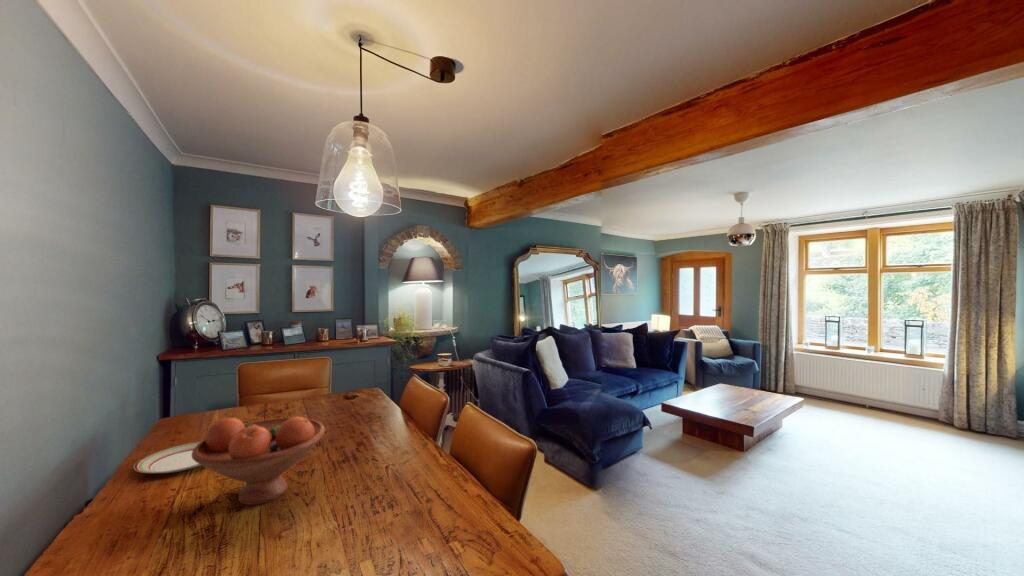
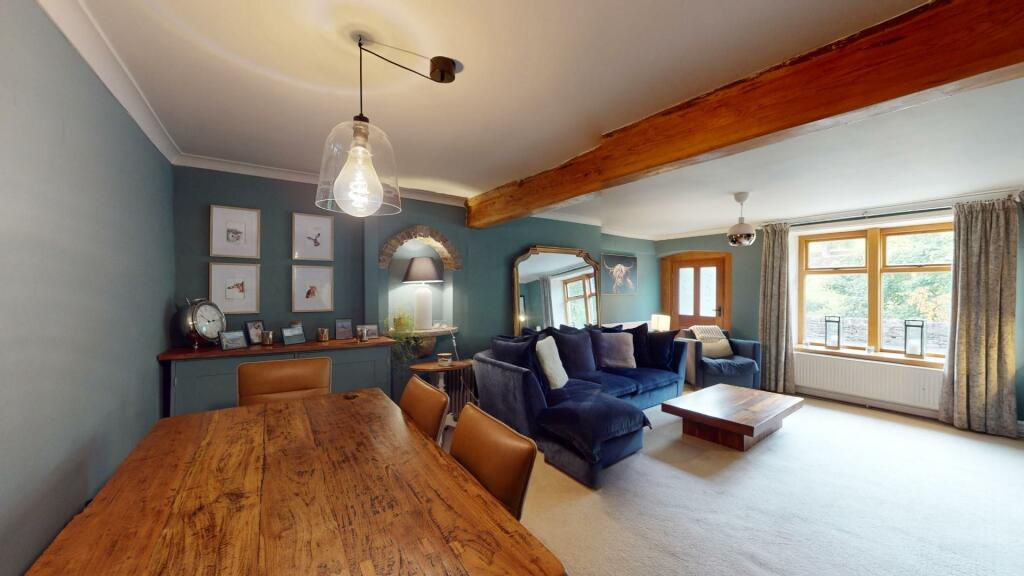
- plate (184, 458)
- fruit bowl (263, 454)
